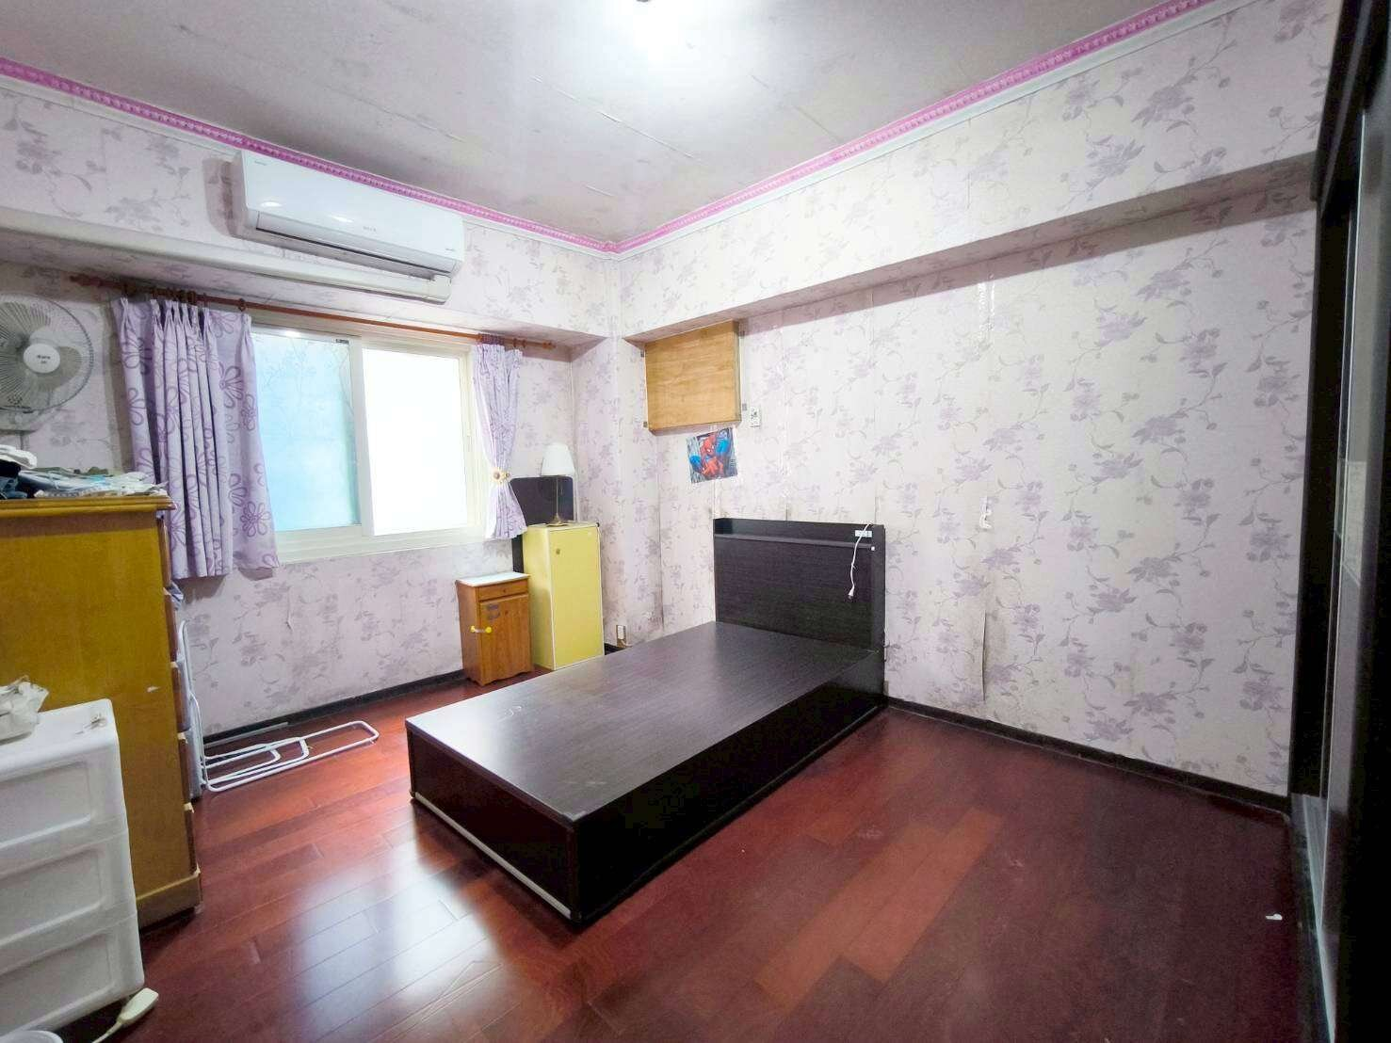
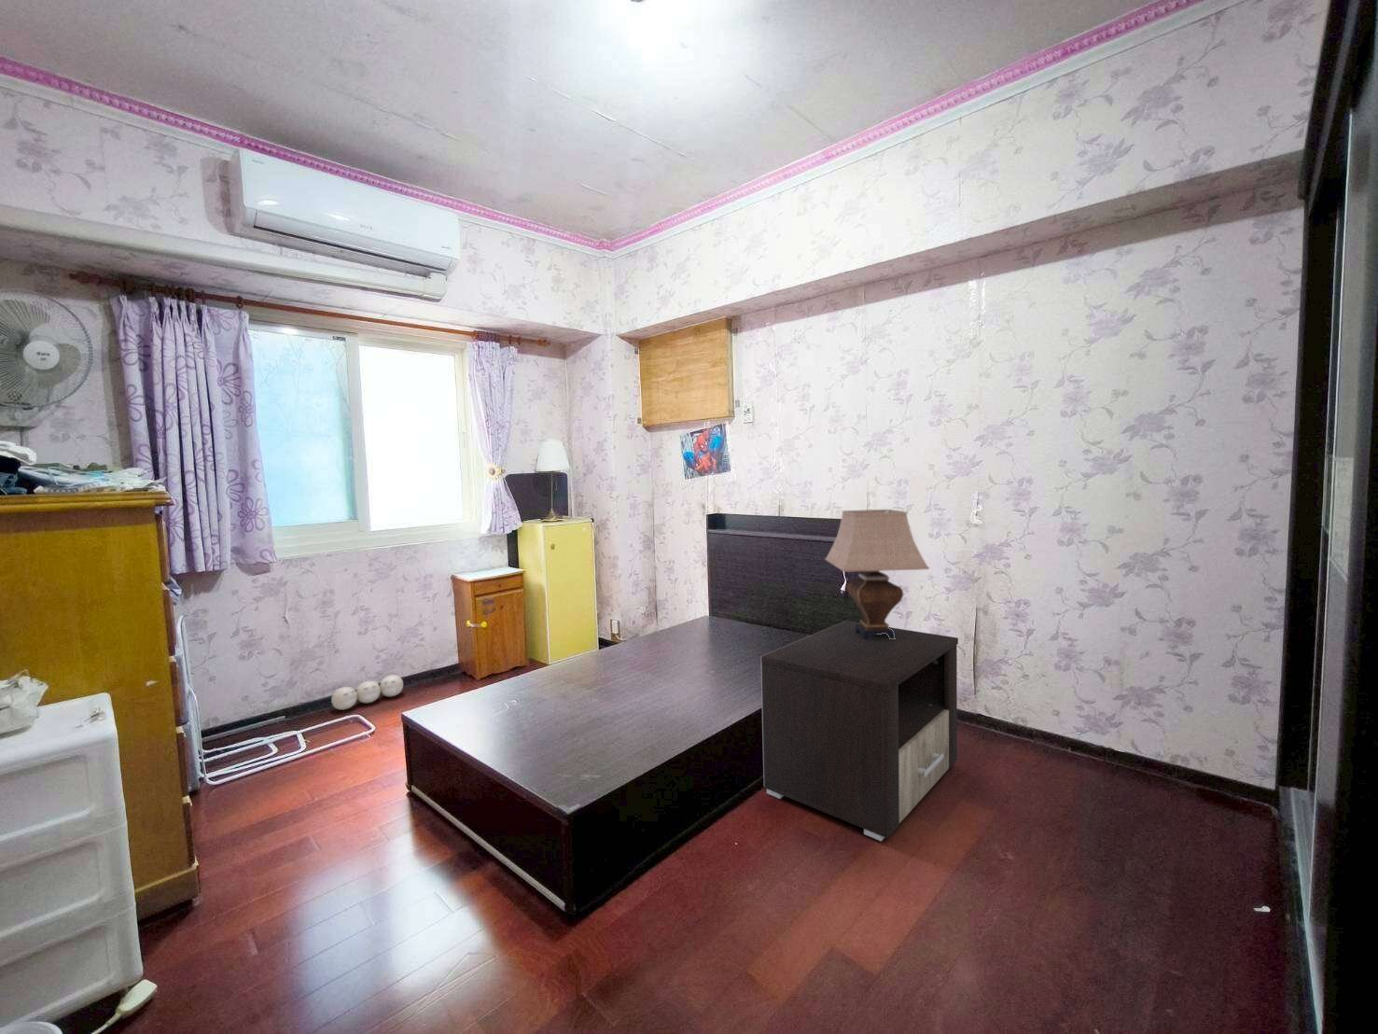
+ ball (368, 692)
+ nightstand (865, 714)
+ table lamp (873, 573)
